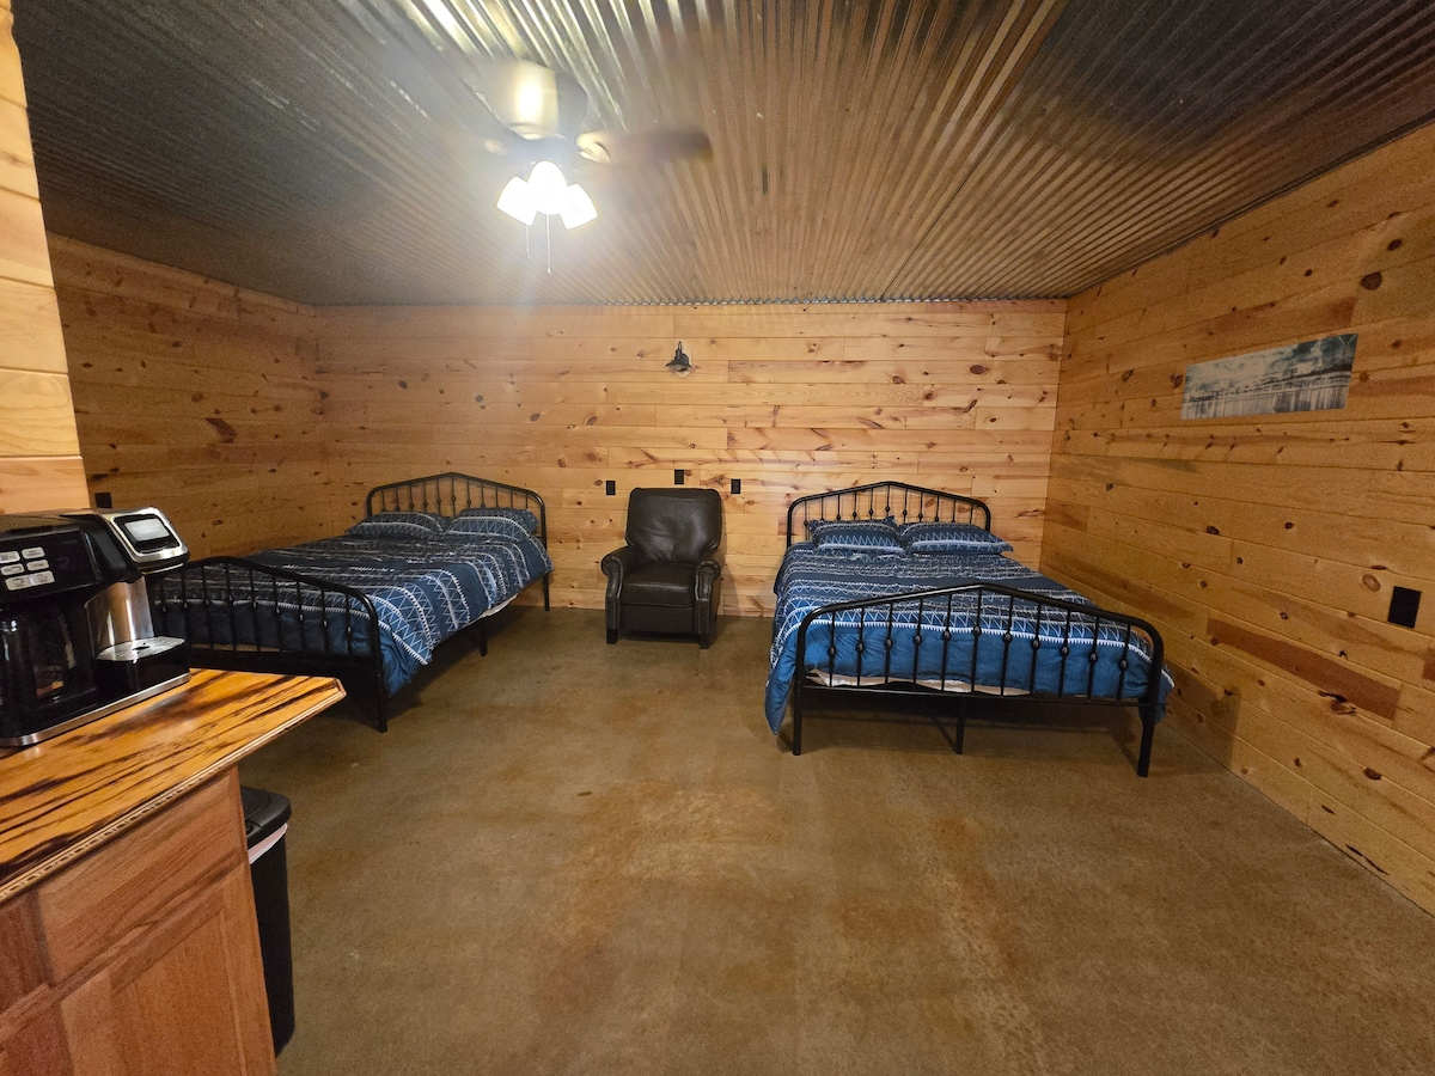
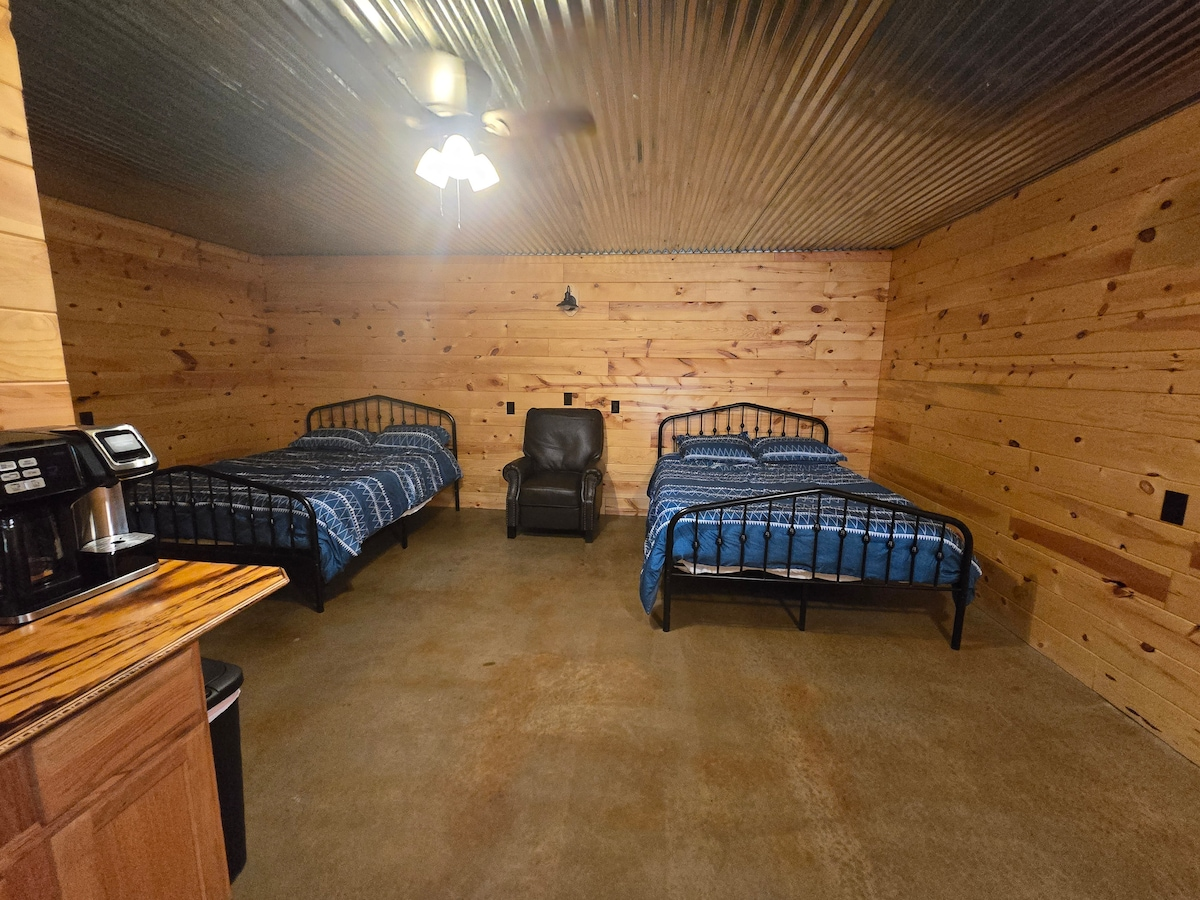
- wall art (1253, 384)
